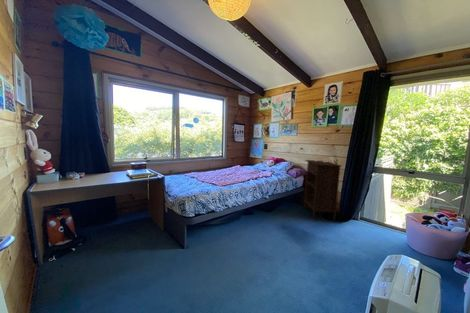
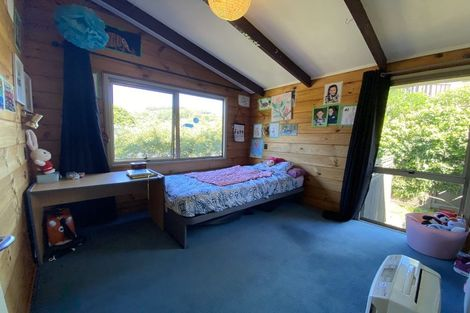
- nightstand (319, 188)
